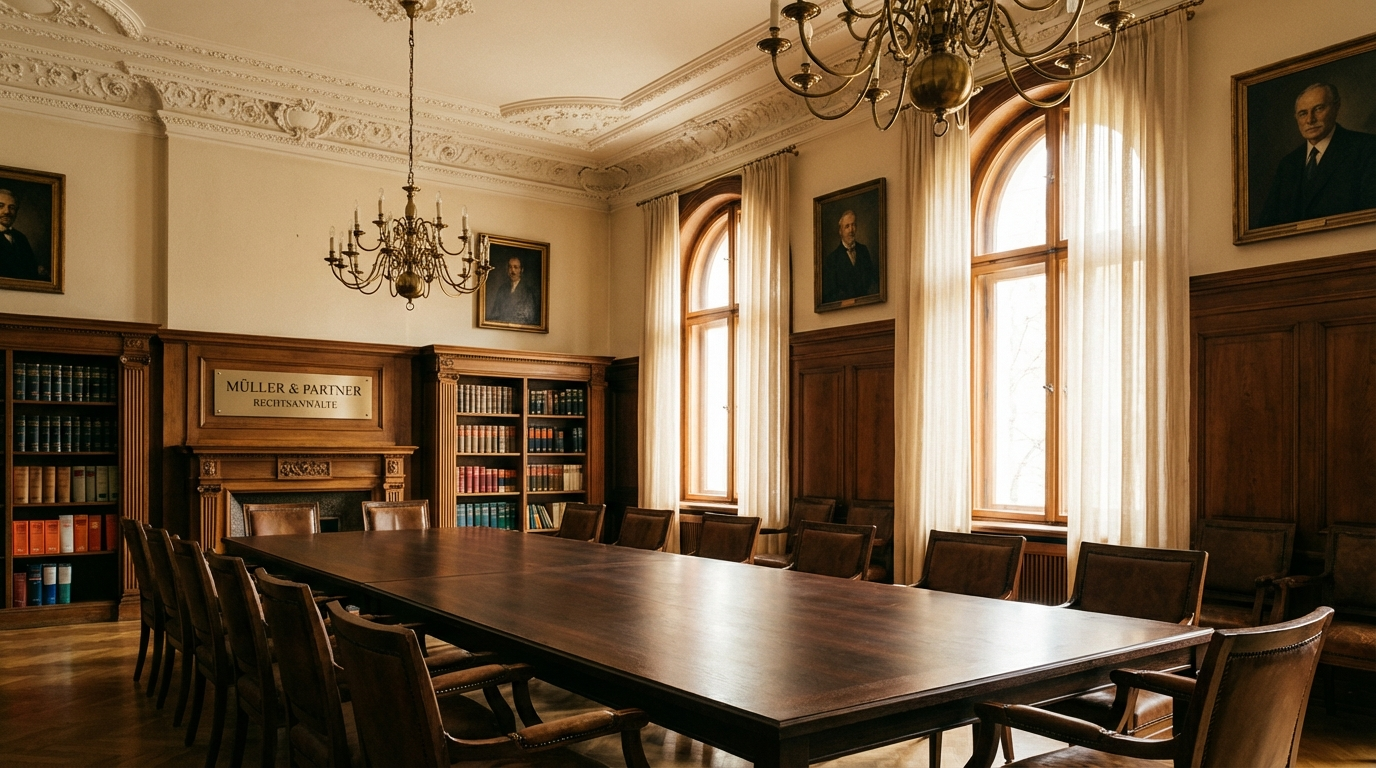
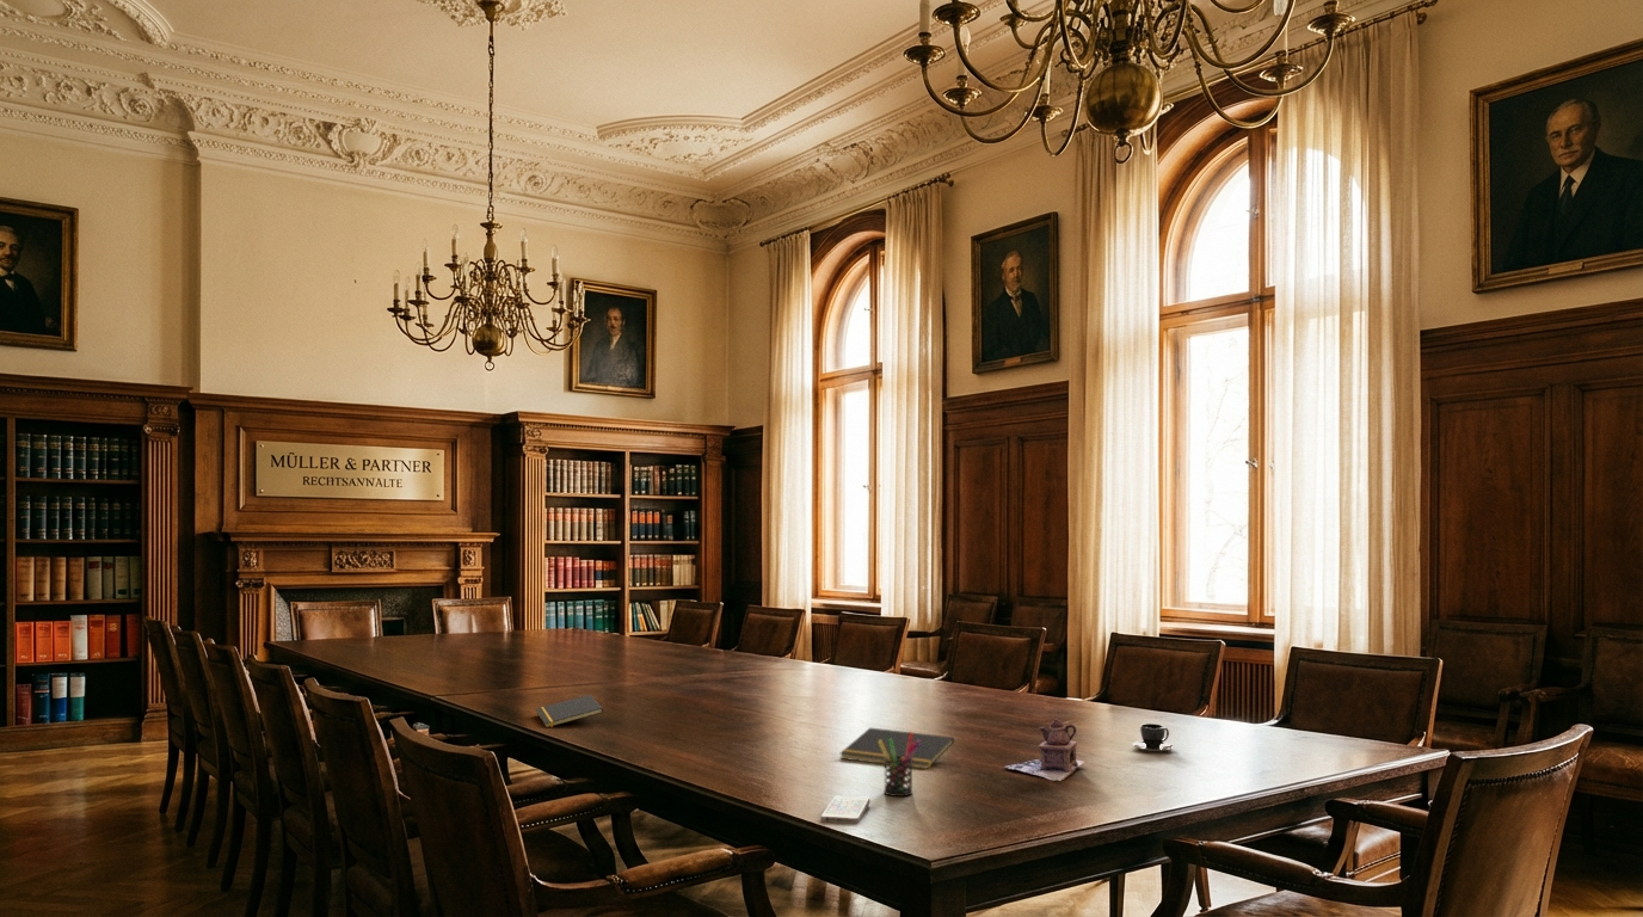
+ smartphone (845, 808)
+ teapot (1054, 744)
+ notepad (897, 747)
+ notepad (568, 710)
+ pen holder (898, 762)
+ teacup (1152, 737)
